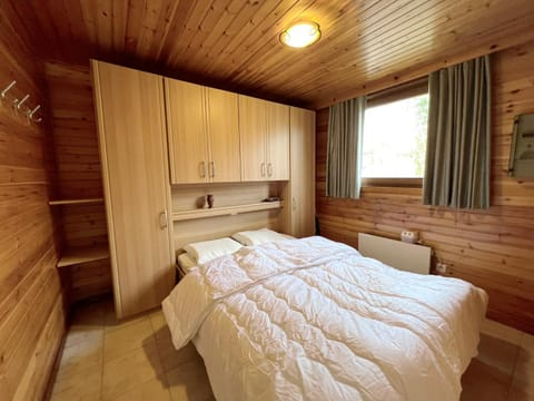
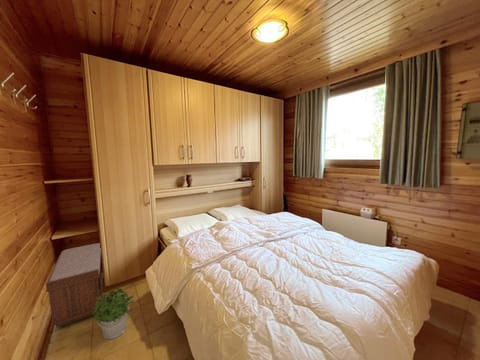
+ potted plant (114, 312)
+ bench (80, 278)
